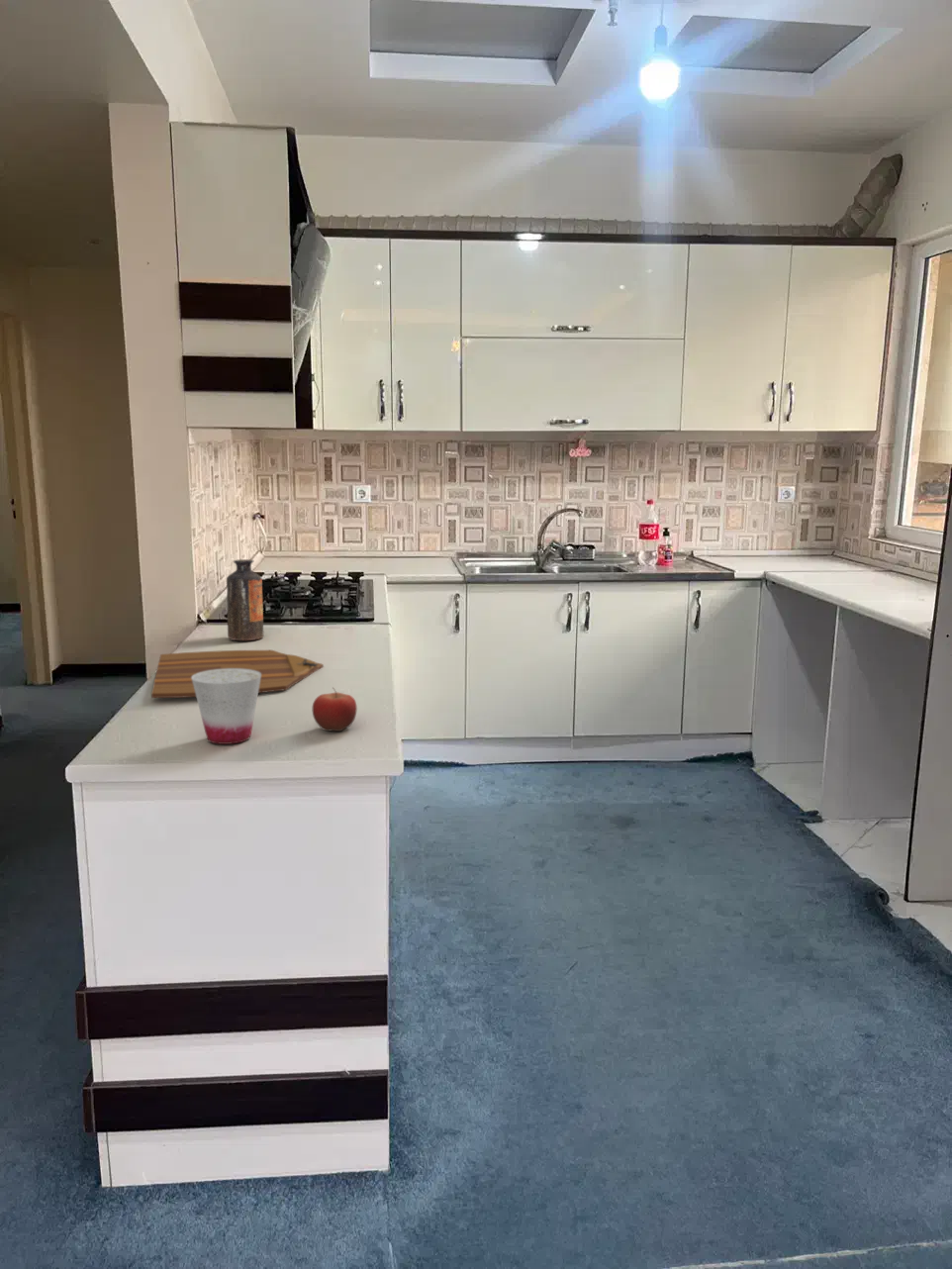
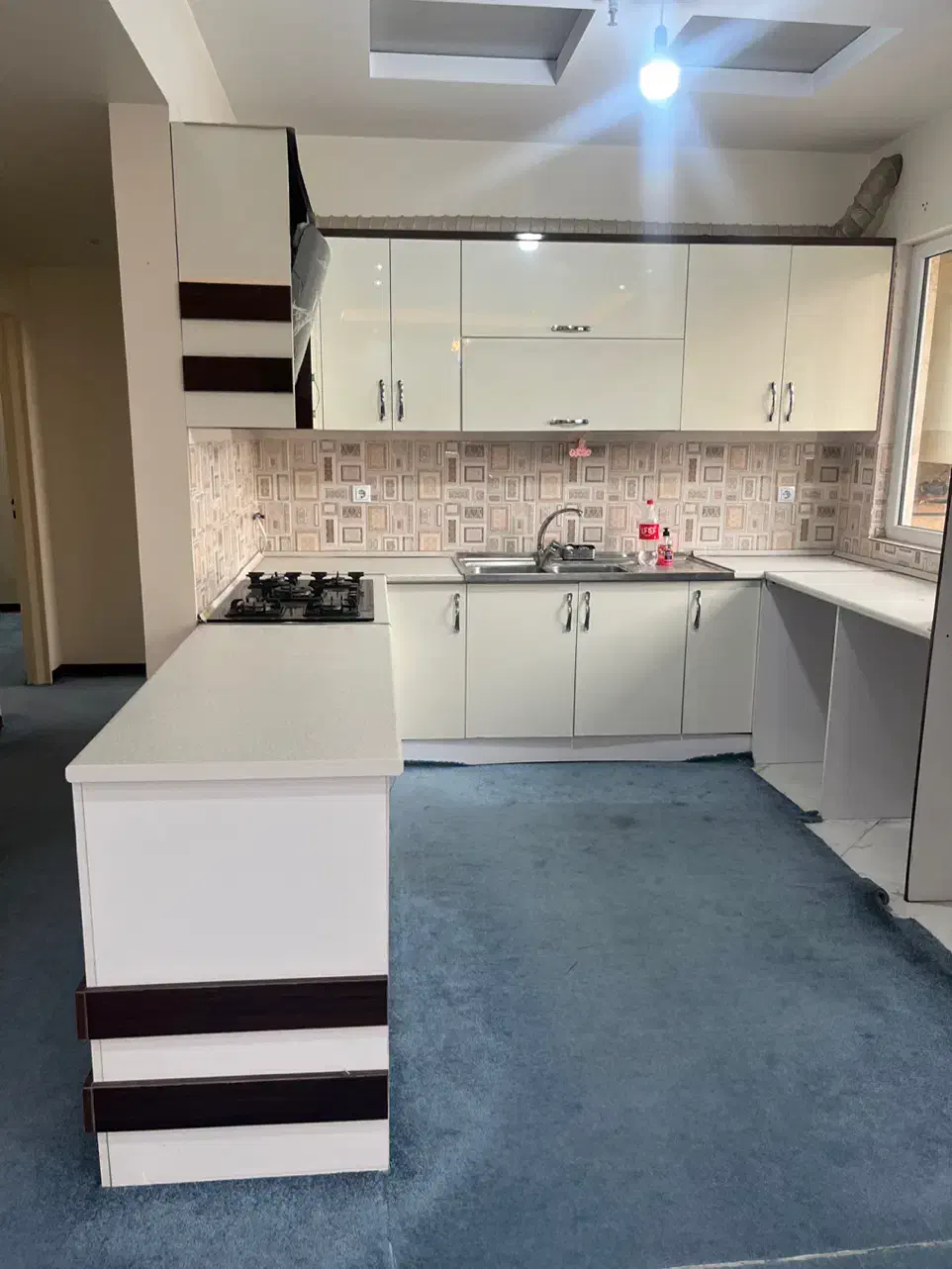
- cutting board (241, 667)
- bottle (244, 599)
- fruit (334, 708)
- cup (228, 707)
